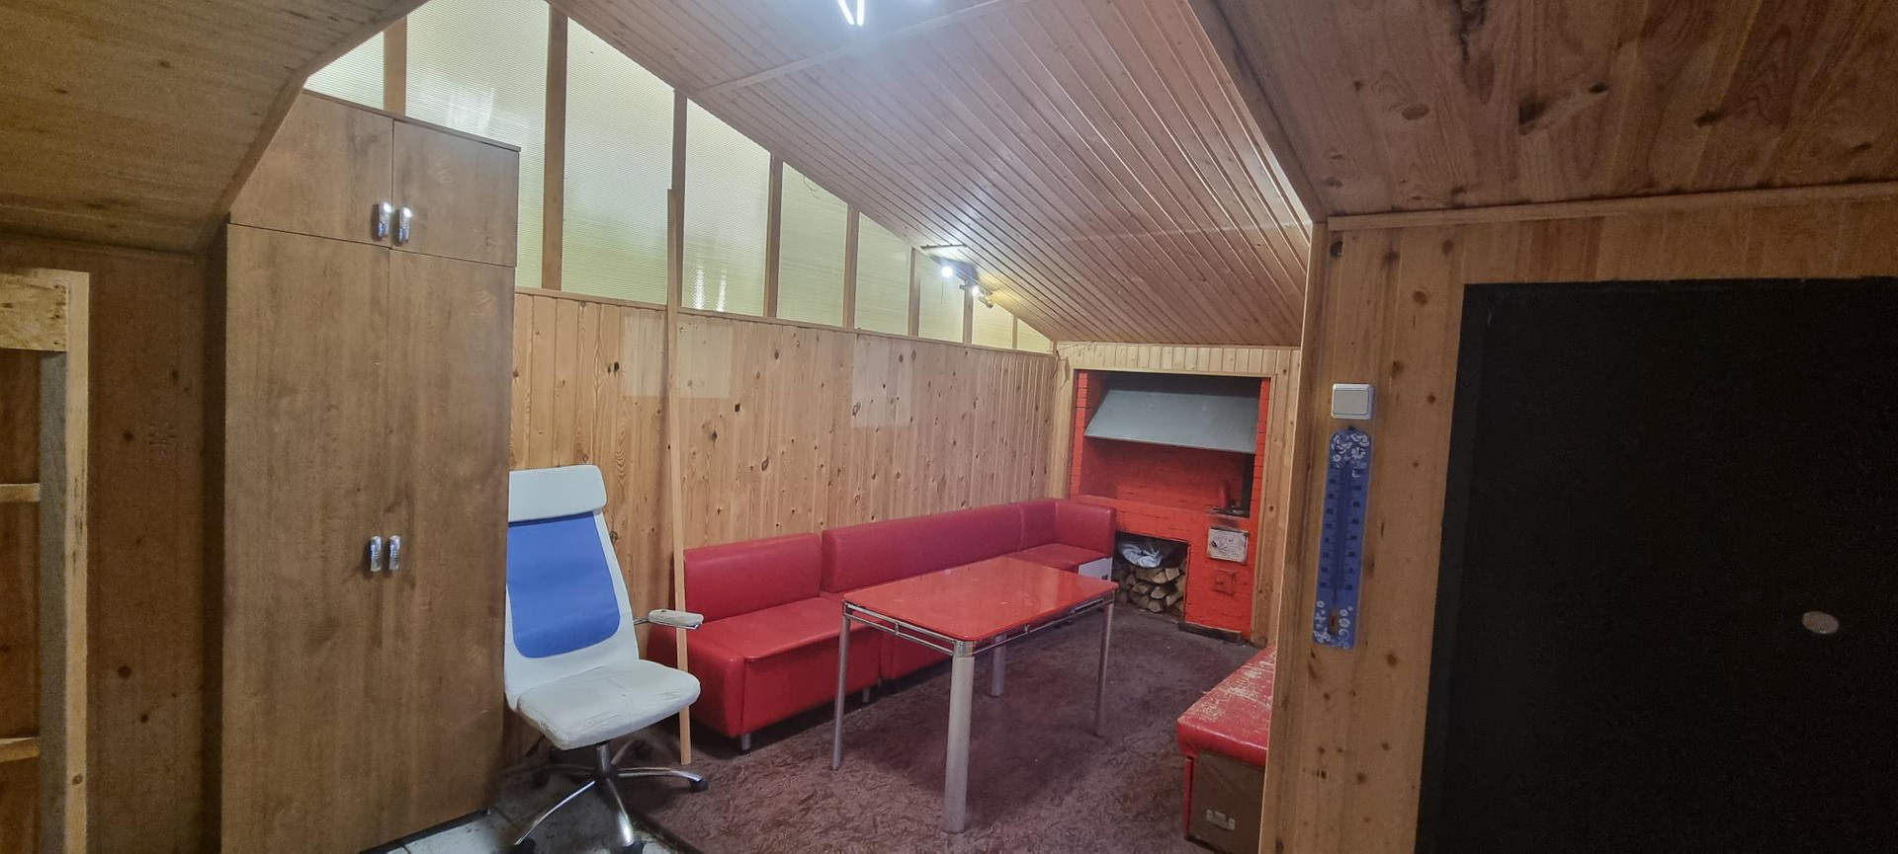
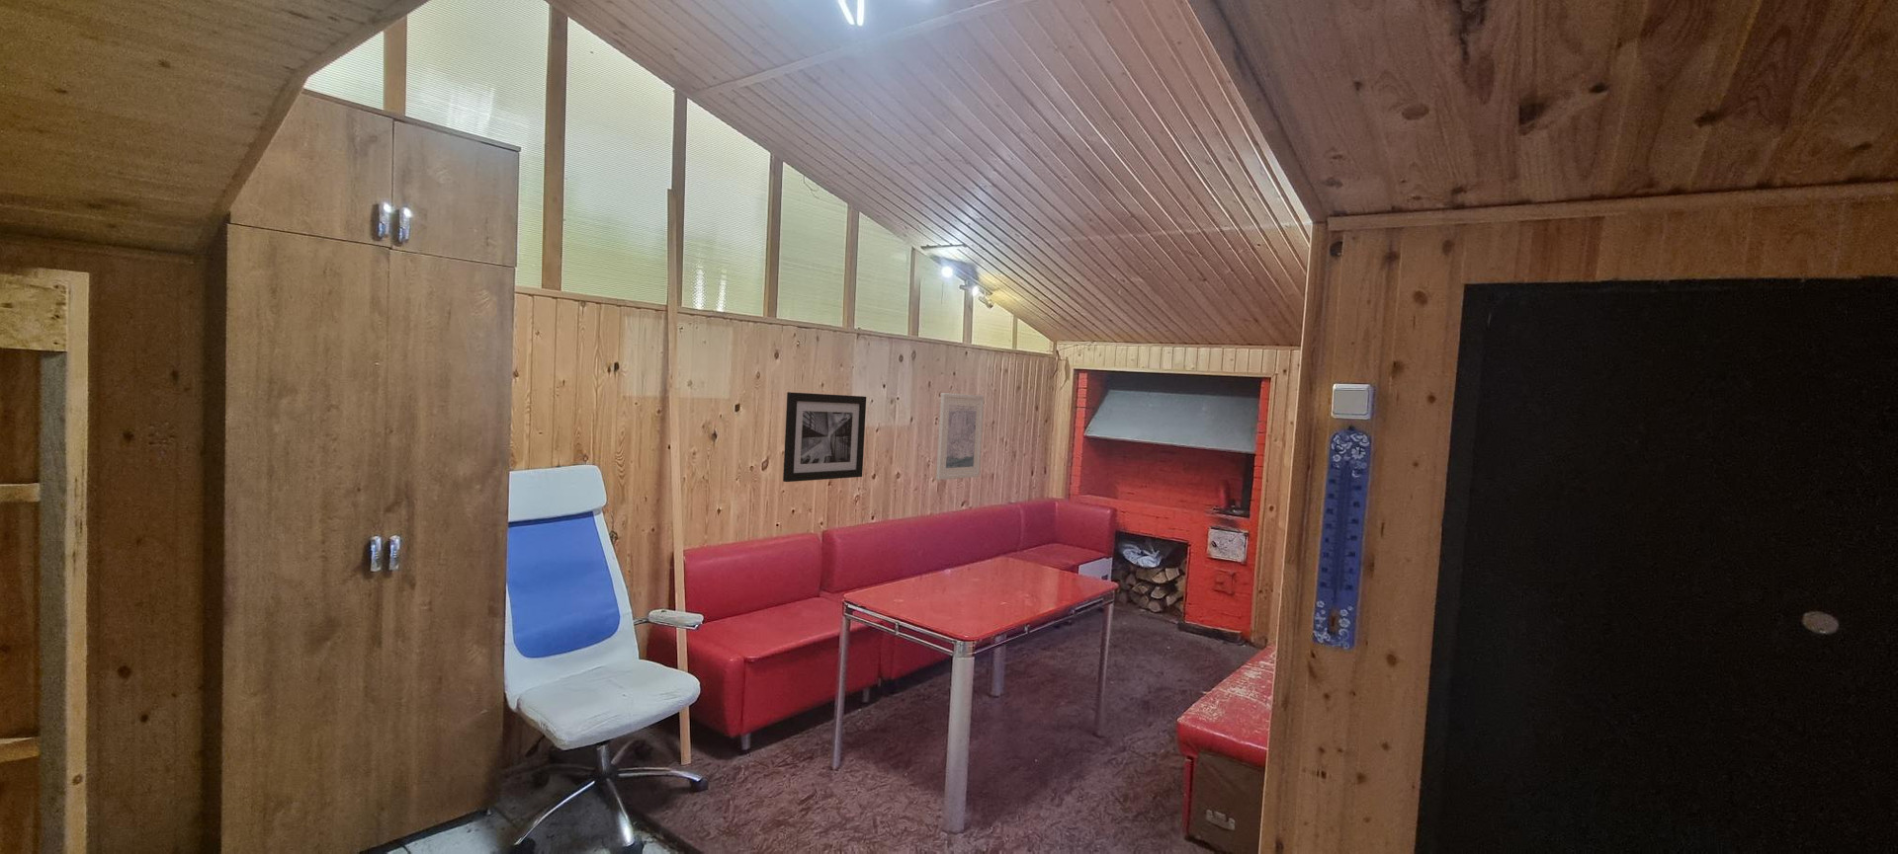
+ wall art (827, 437)
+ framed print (961, 437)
